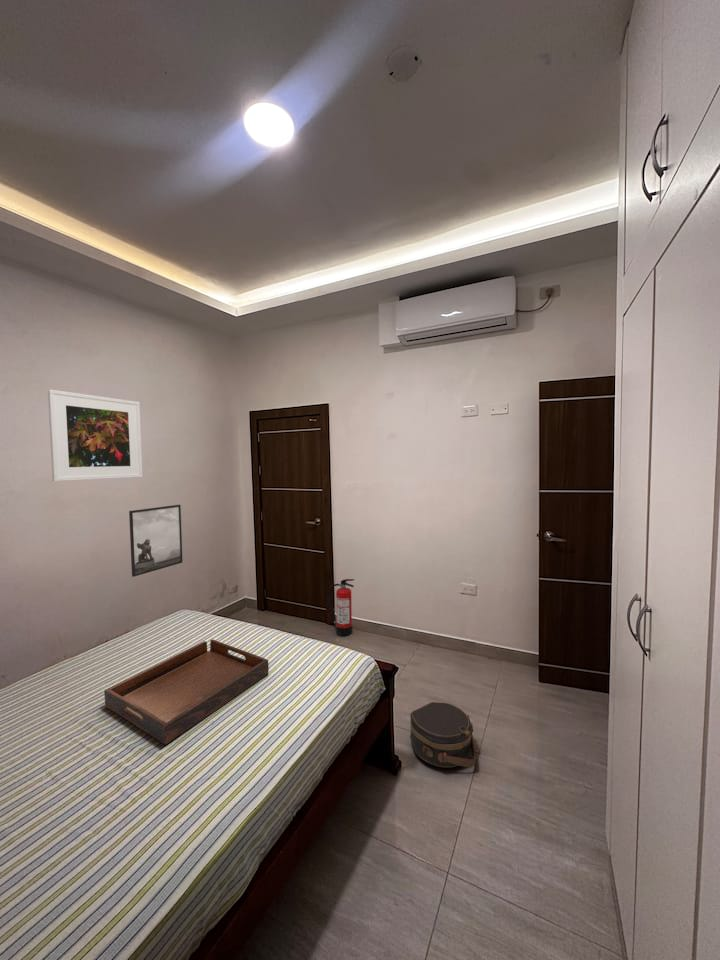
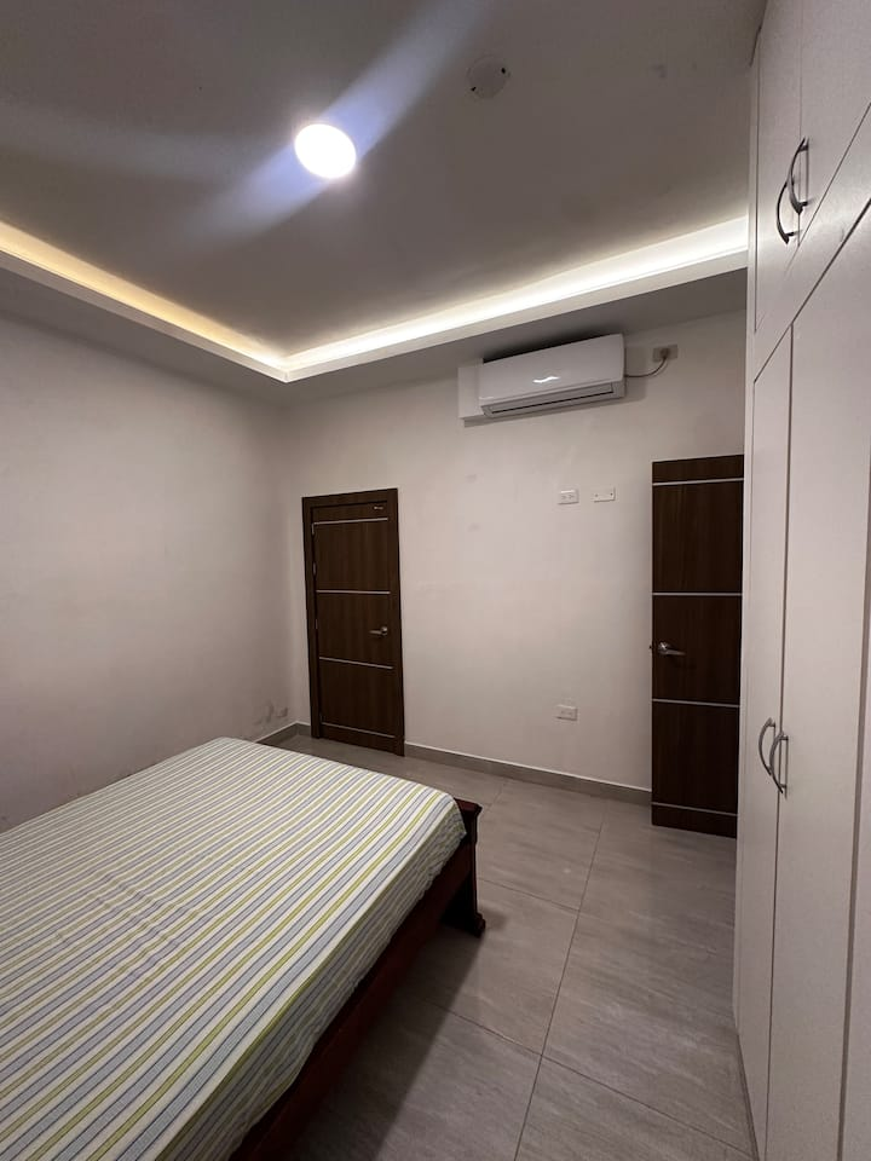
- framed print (100, 437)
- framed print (157, 538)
- fire extinguisher (340, 604)
- serving tray (192, 681)
- hat box (445, 734)
